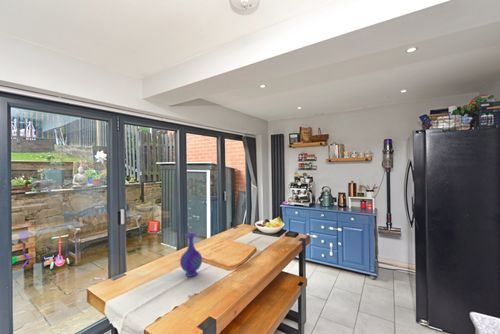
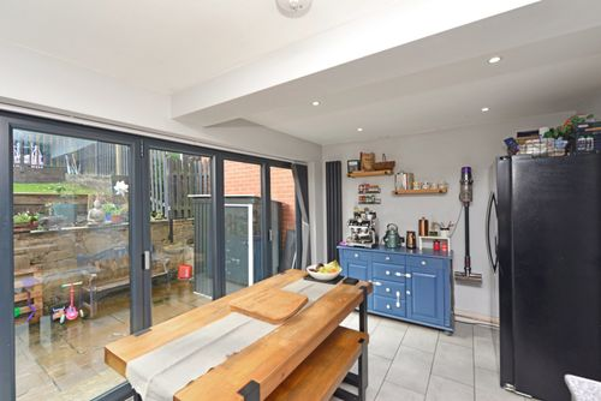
- vase (191, 254)
